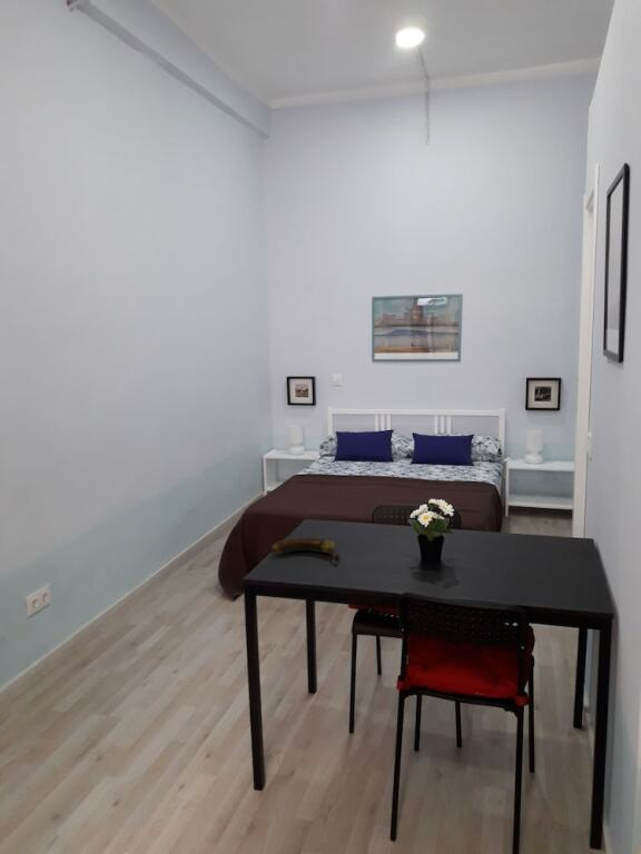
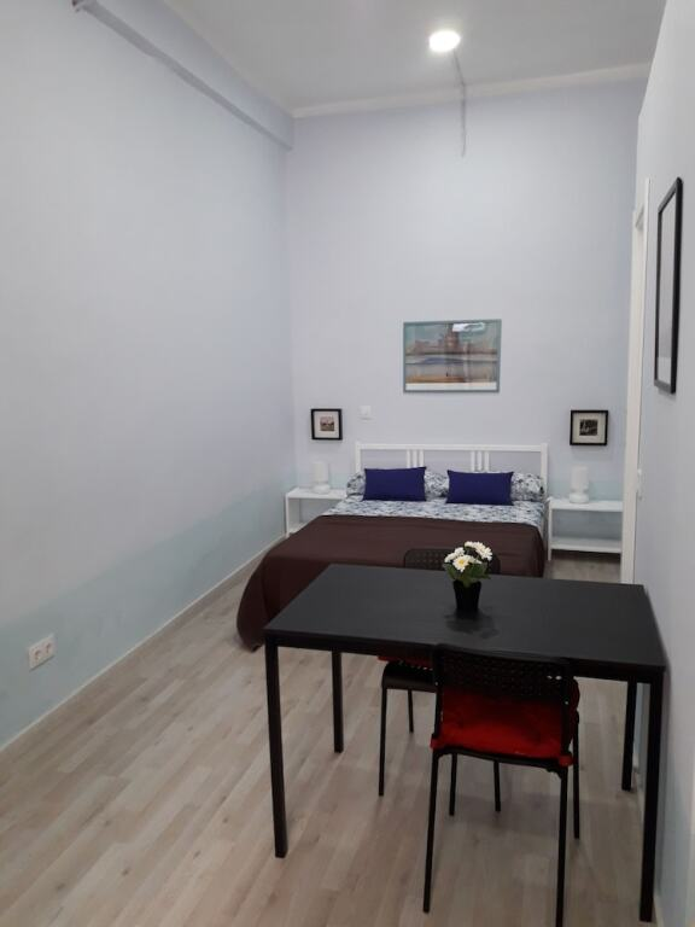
- banana (306, 547)
